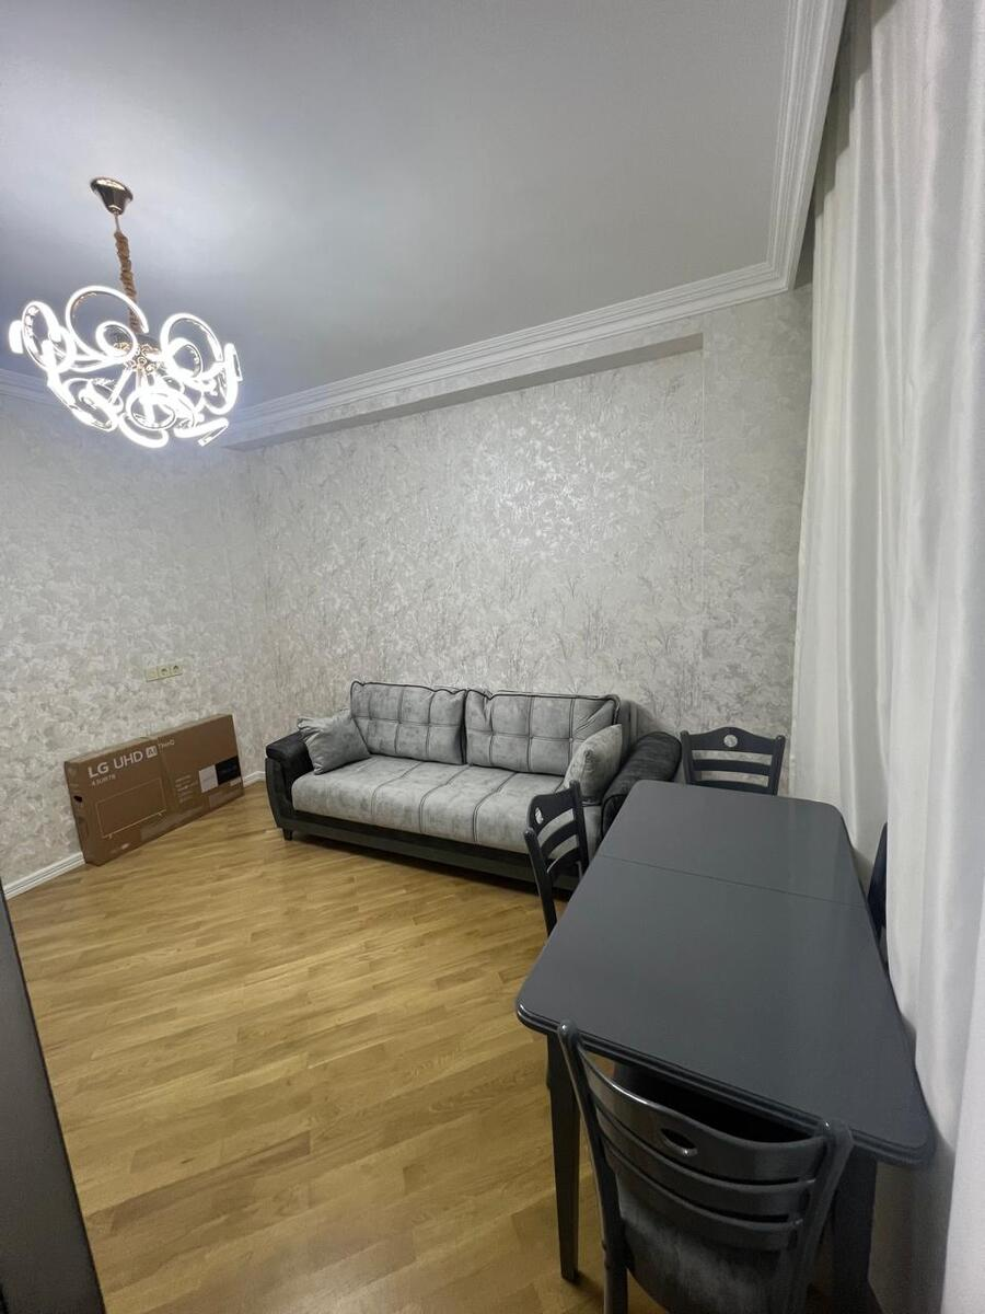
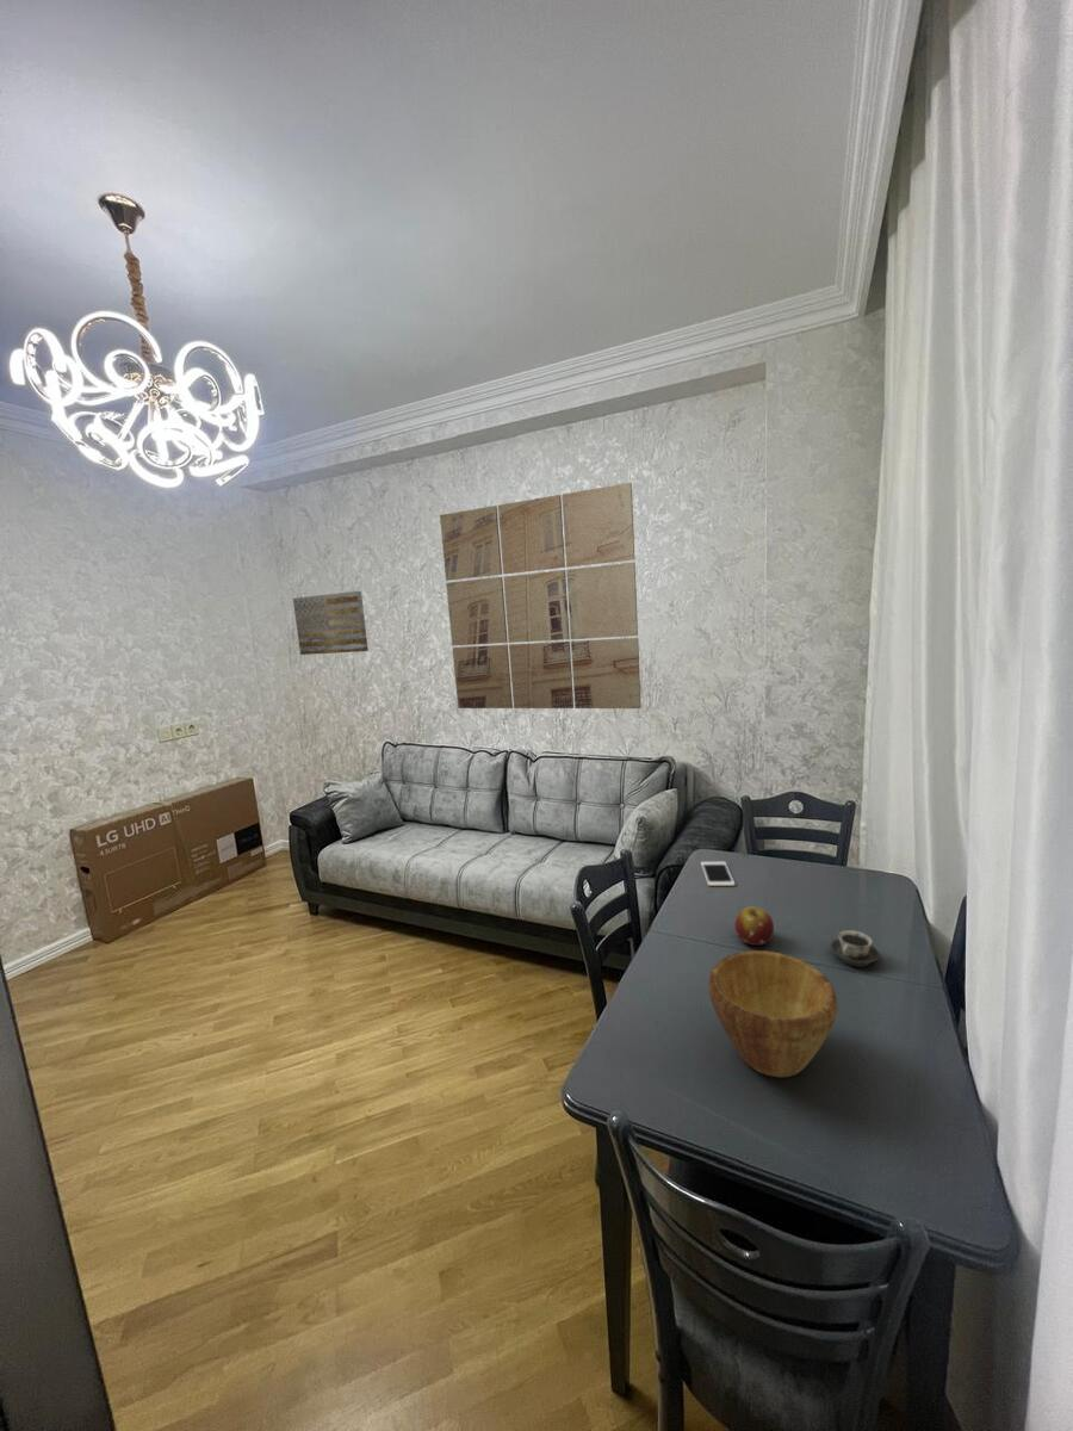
+ wall art (535, 607)
+ fruit (753, 925)
+ wall art (329, 624)
+ bowl (770, 1018)
+ cup (854, 948)
+ cell phone (717, 873)
